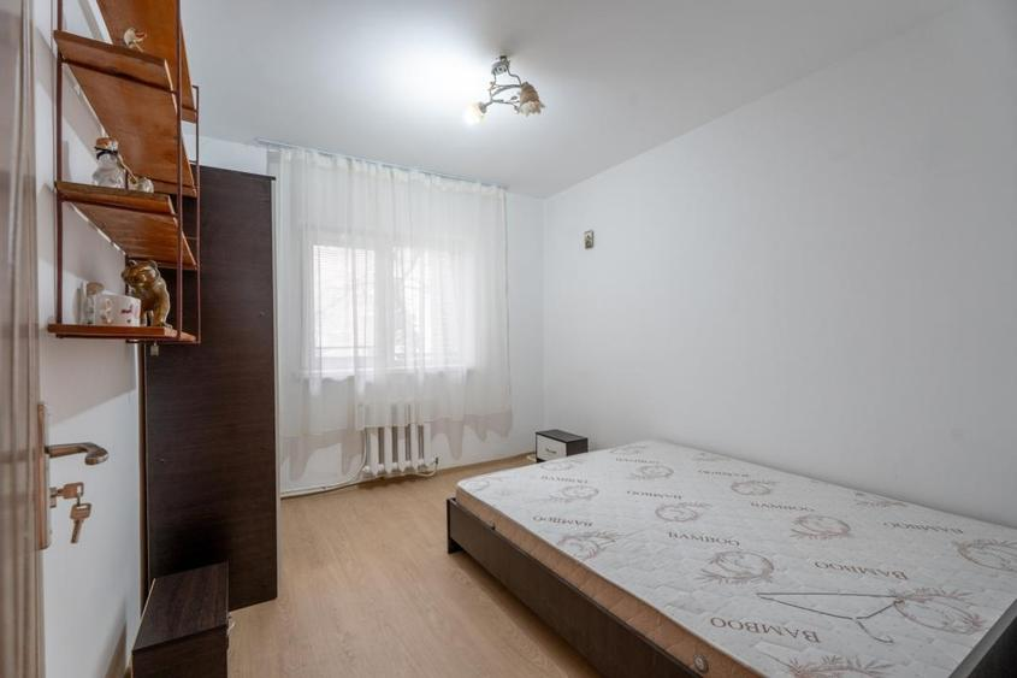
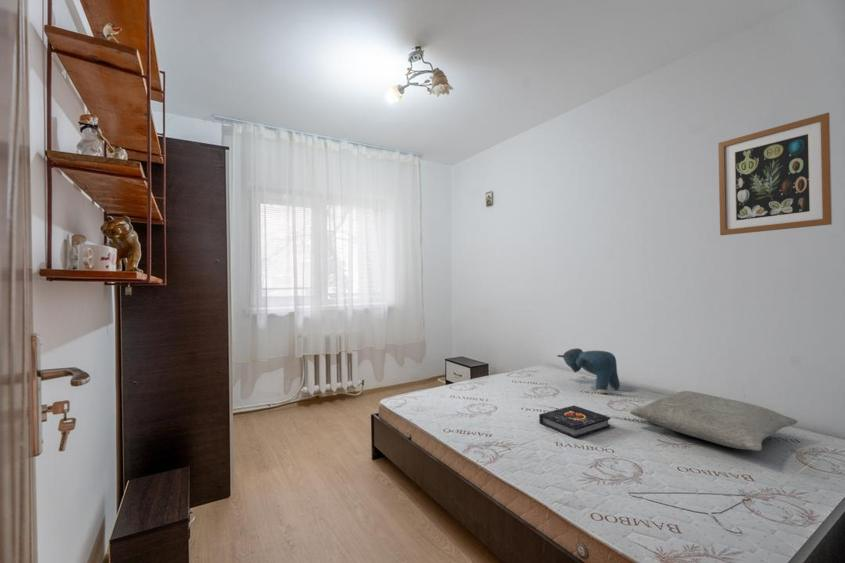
+ wall art (769, 179)
+ book (574, 420)
+ pillow (710, 416)
+ teddy bear (586, 367)
